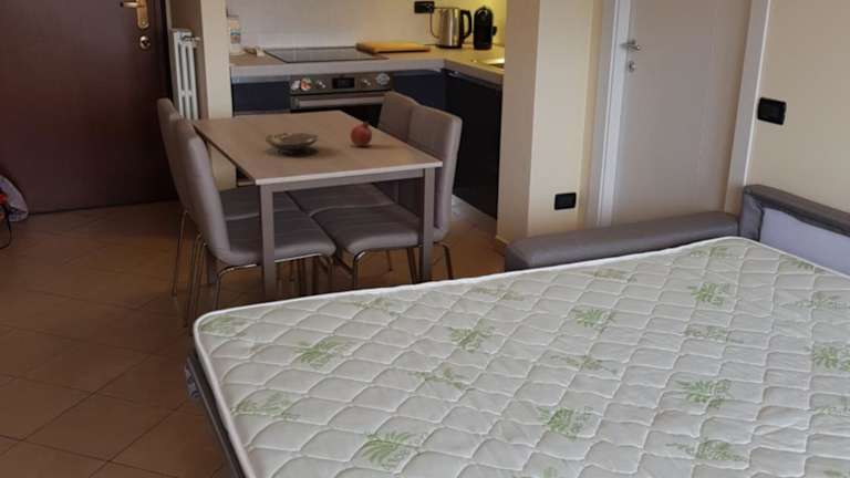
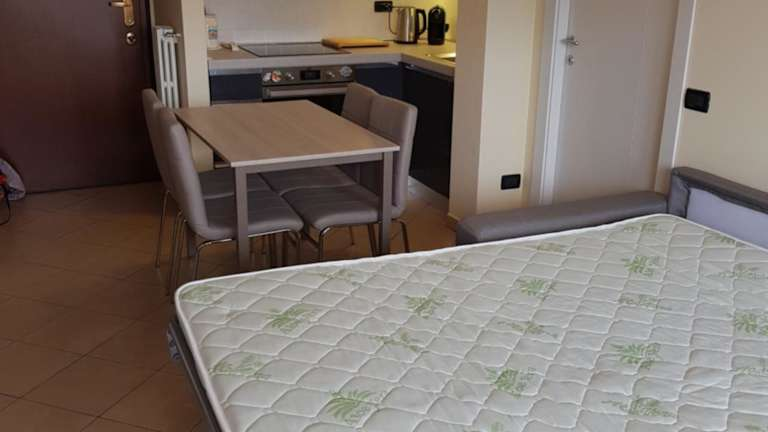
- bowl (292, 144)
- fruit (361, 133)
